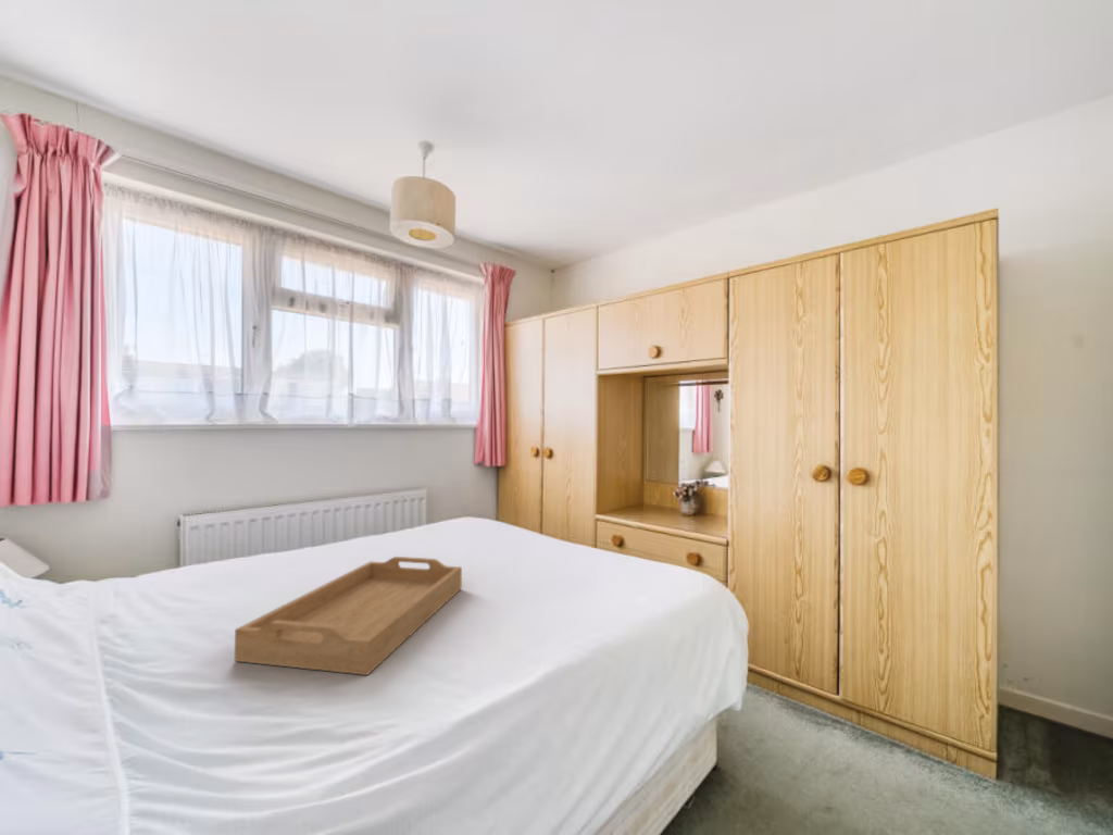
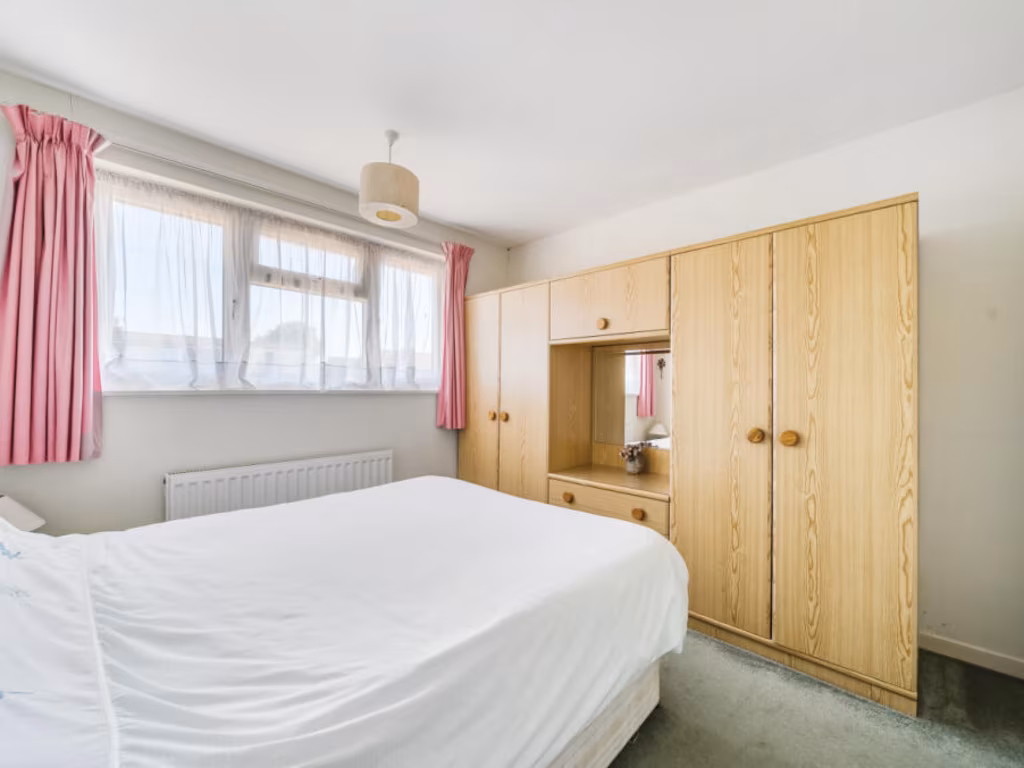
- serving tray (368, 601)
